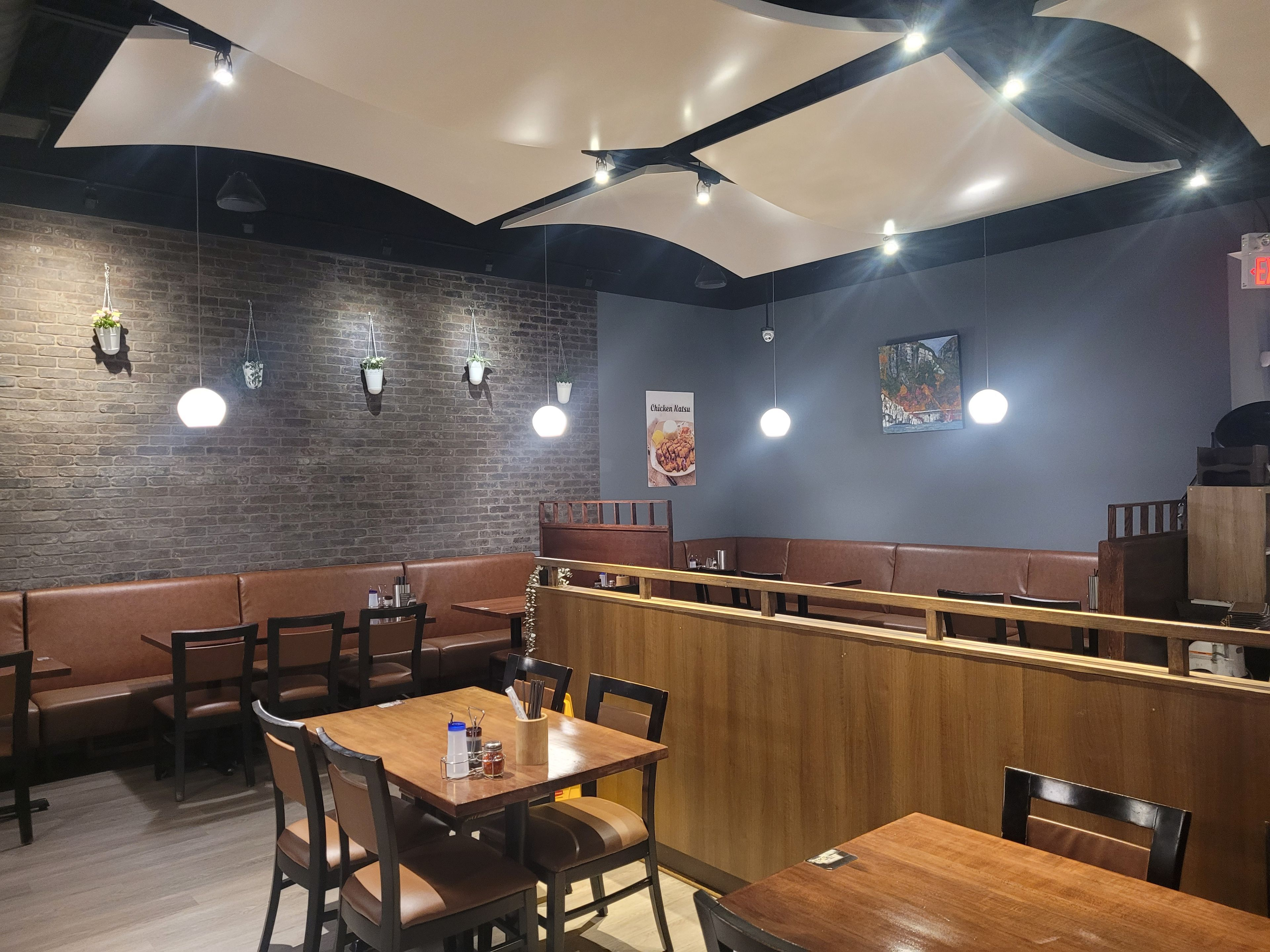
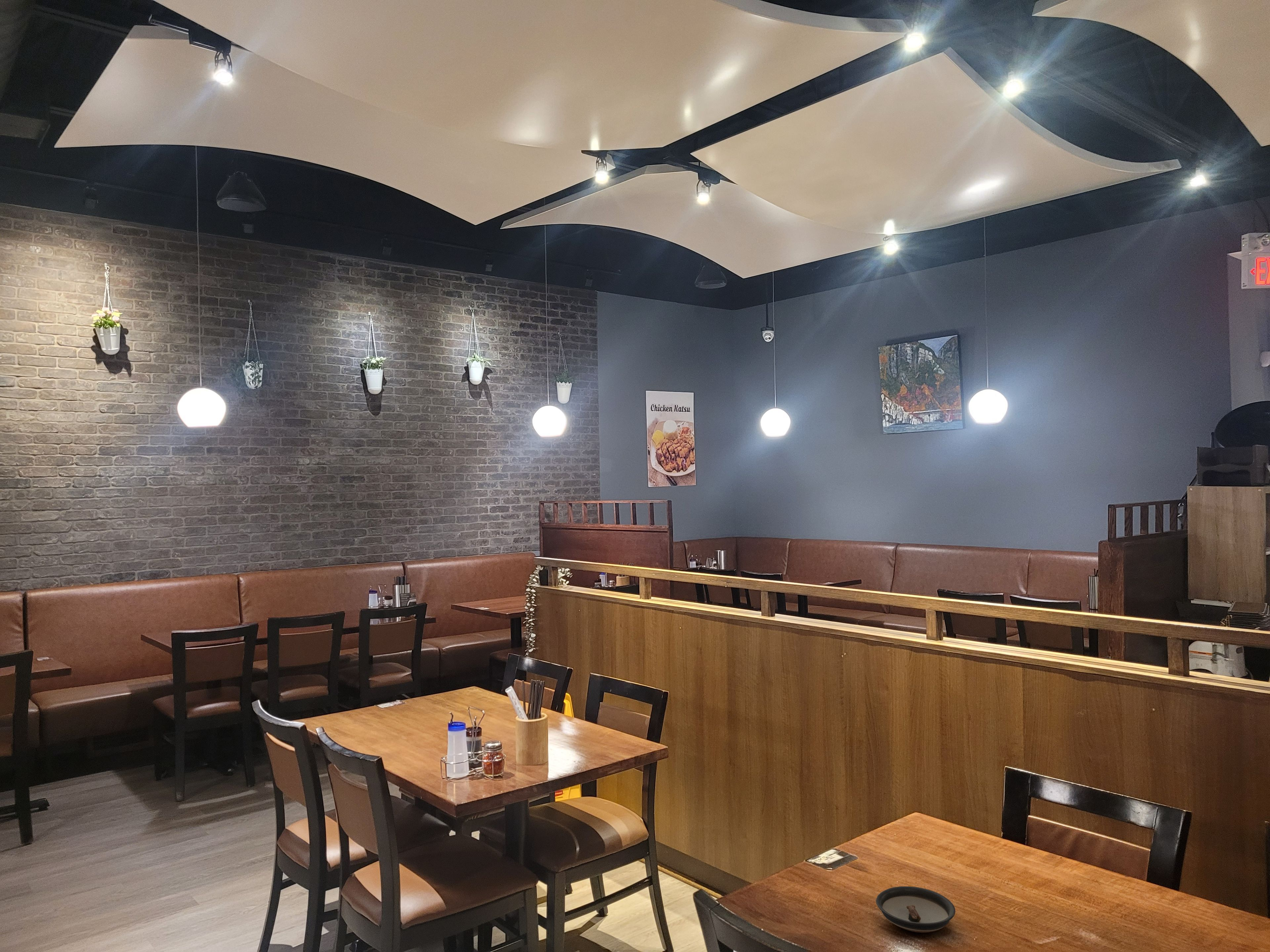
+ saucer (915, 913)
